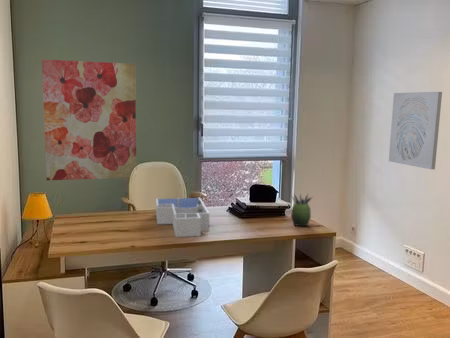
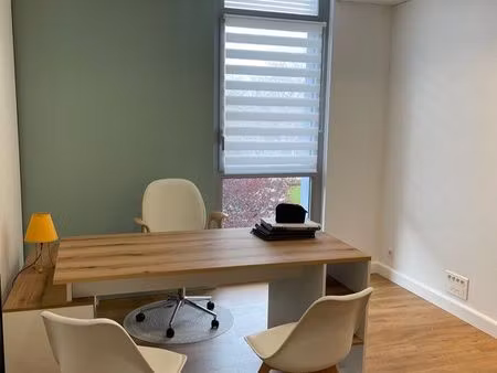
- desk organizer (181, 215)
- succulent plant (301, 209)
- wall art (91, 121)
- wall art (413, 129)
